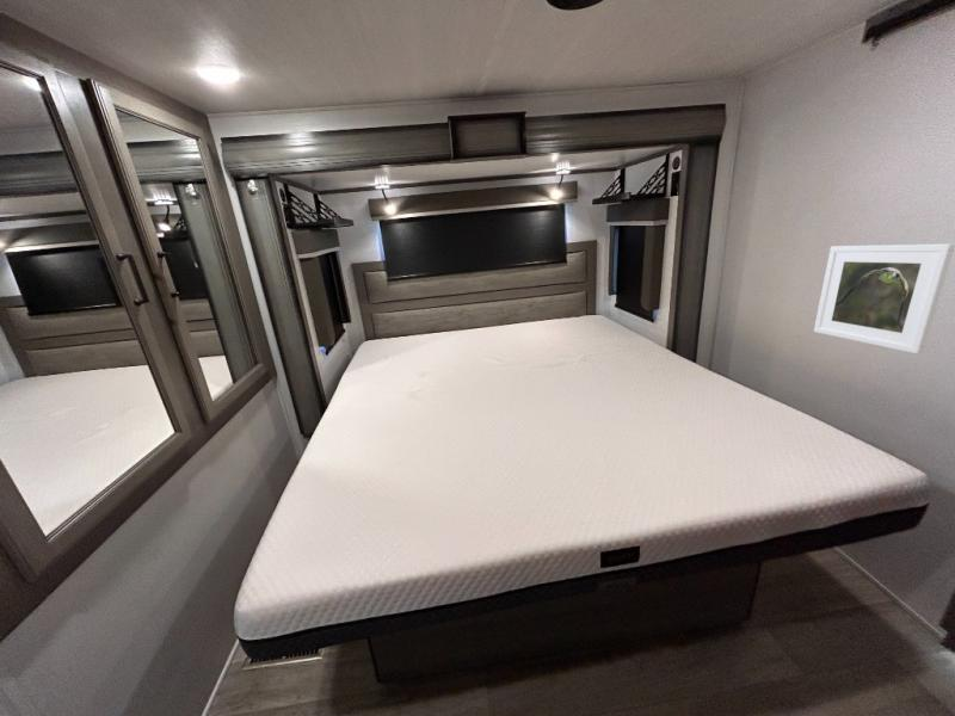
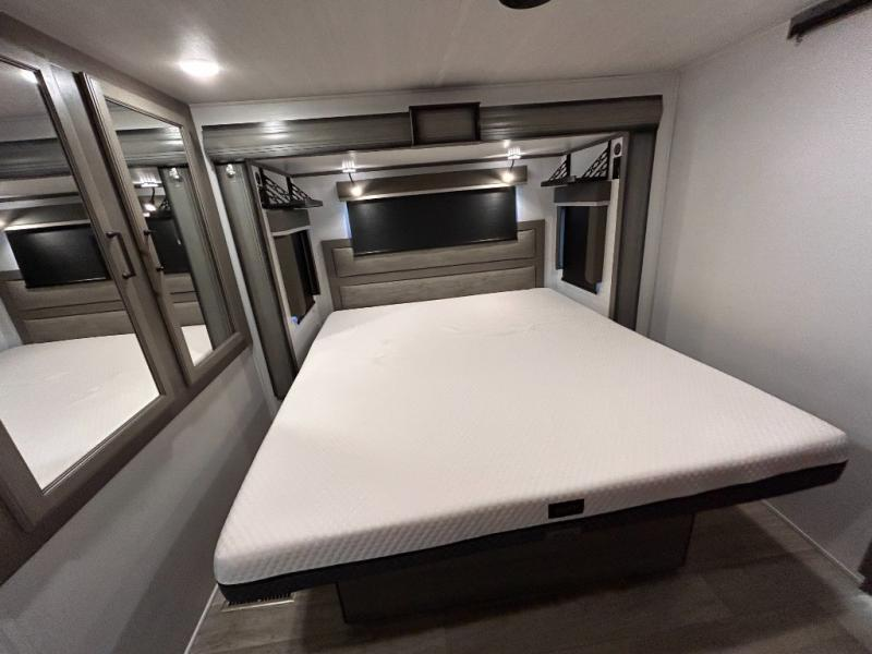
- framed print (871, 295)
